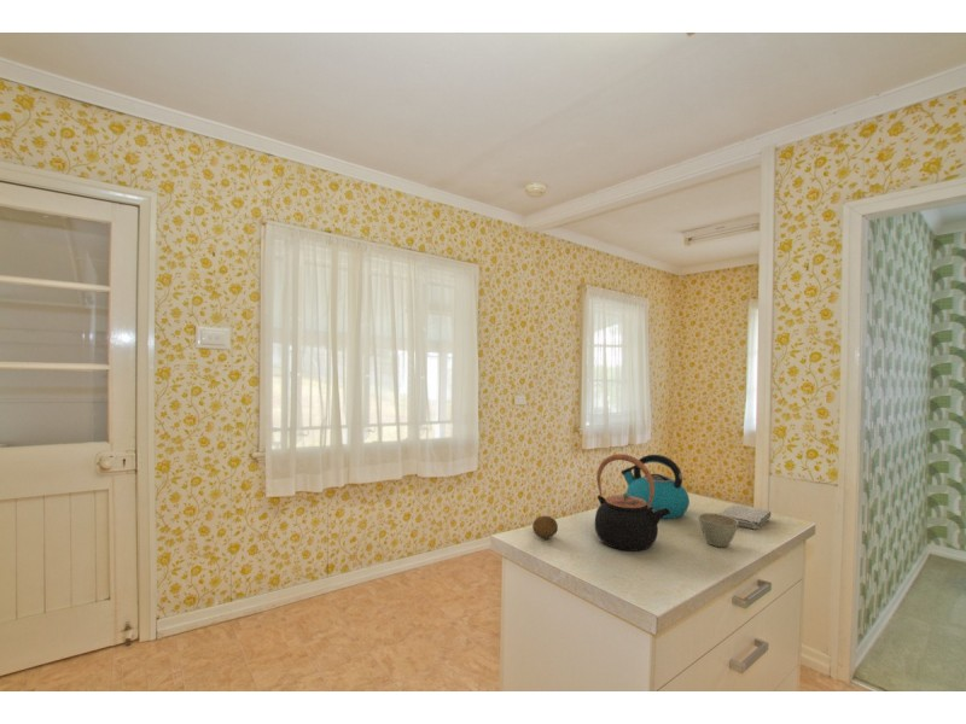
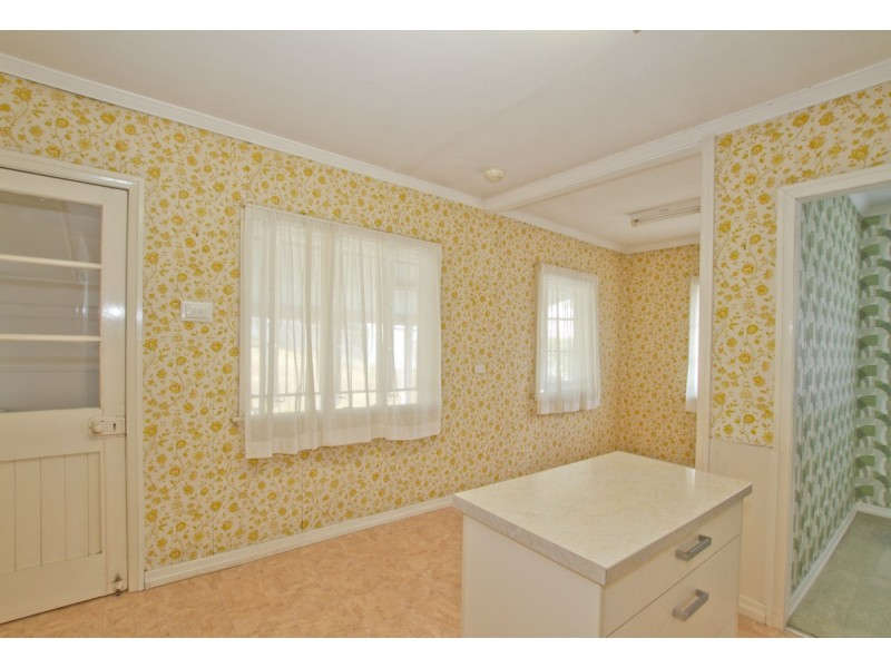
- fruit (545, 526)
- washcloth (744, 515)
- teapot (630, 498)
- flower pot (717, 531)
- kettle (653, 481)
